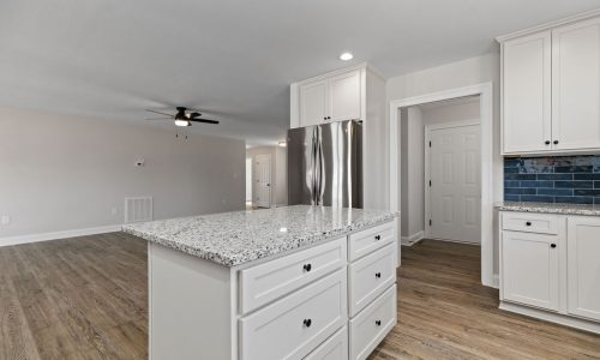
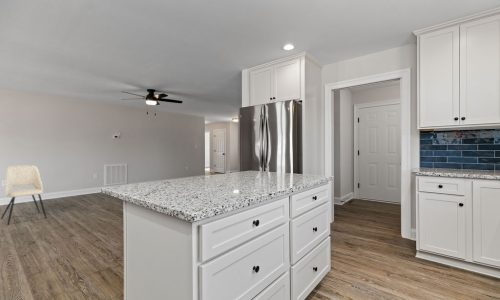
+ dining chair (24, 192)
